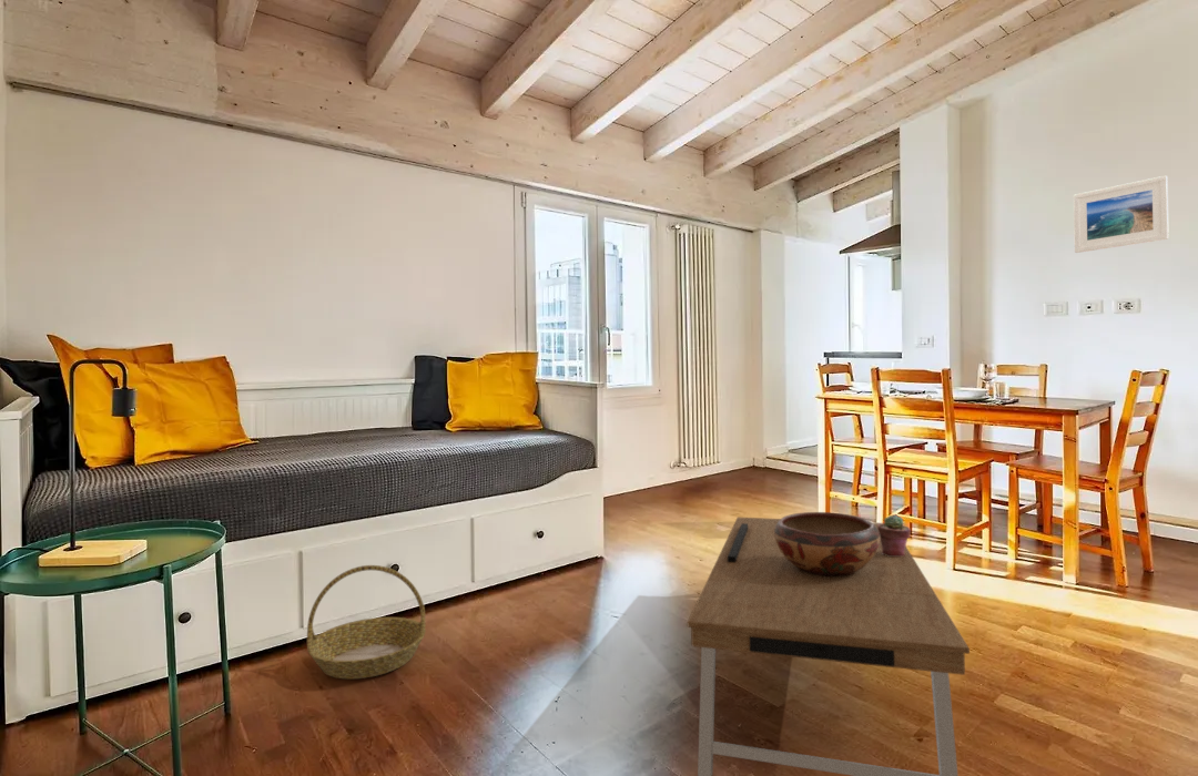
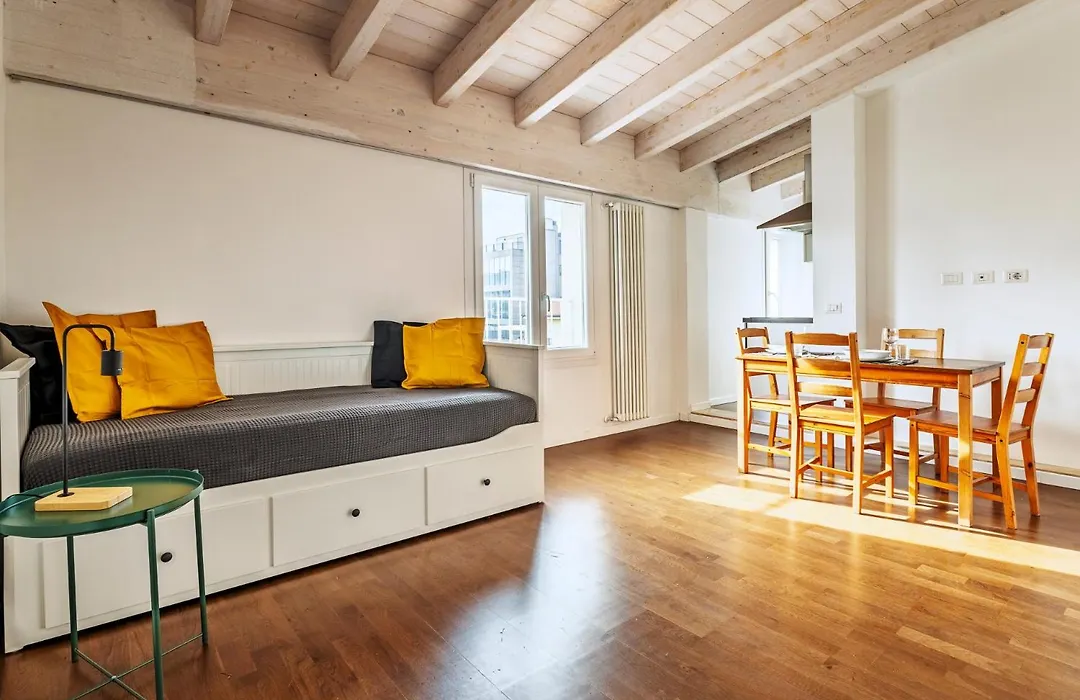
- coffee table (815, 612)
- basket (367, 619)
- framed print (1118, 215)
- potted succulent (893, 528)
- decorative bowl (825, 538)
